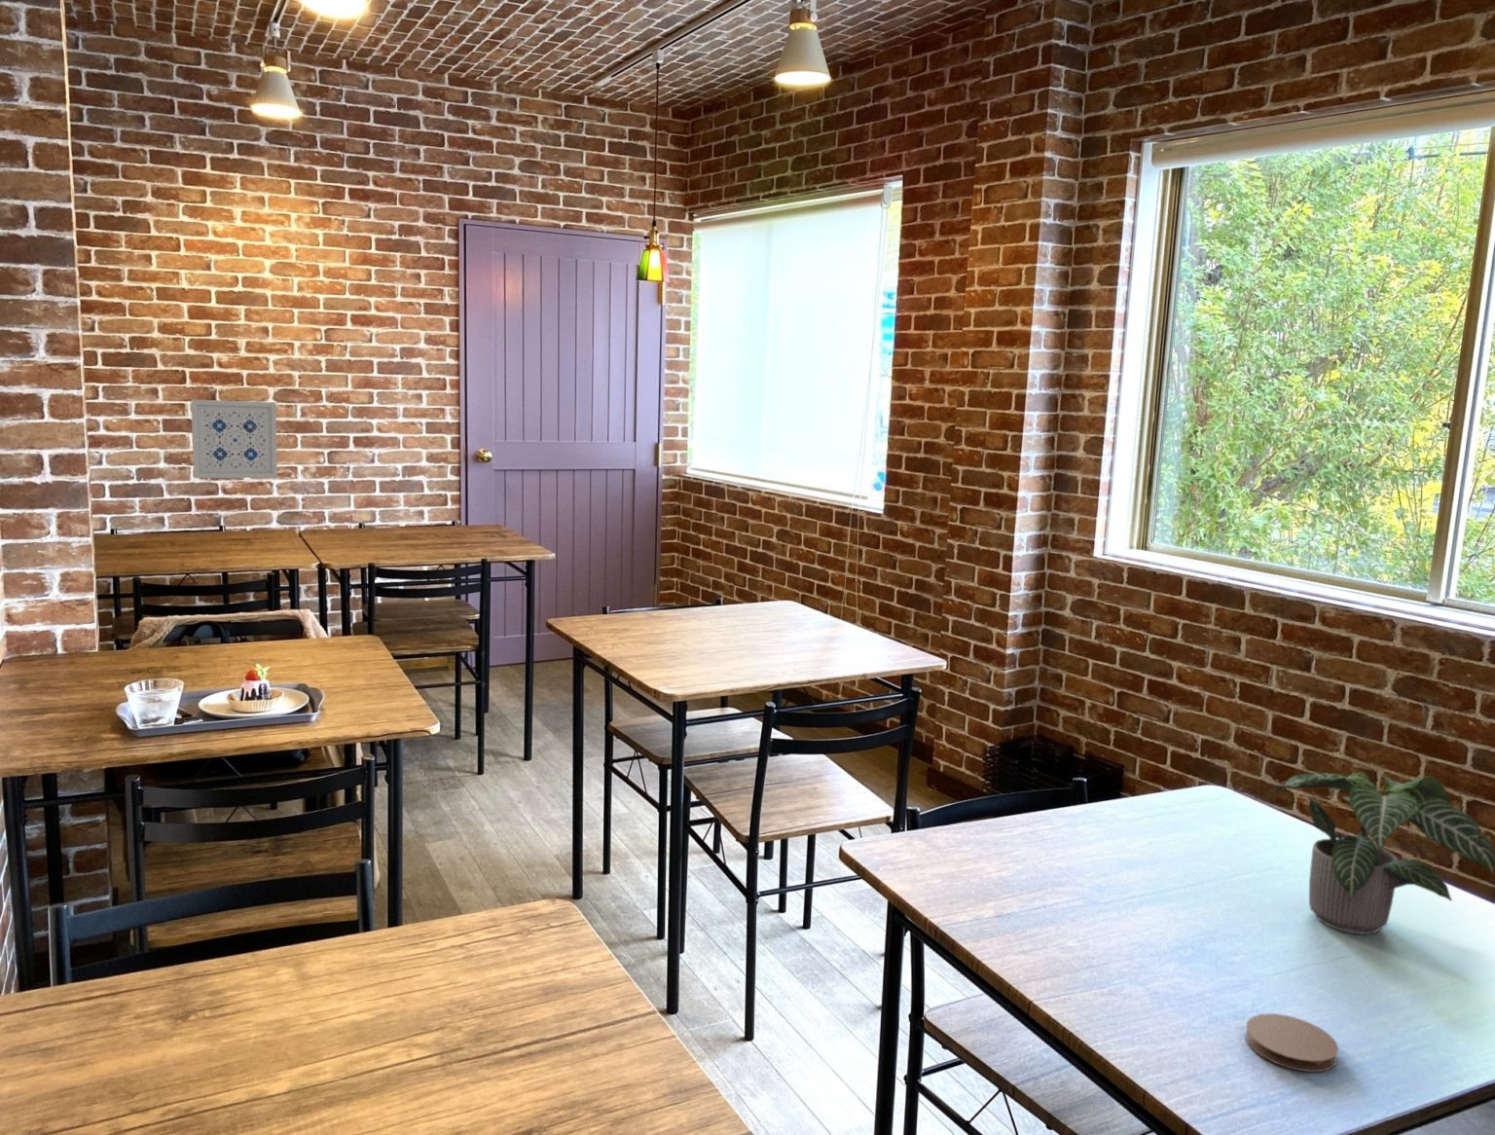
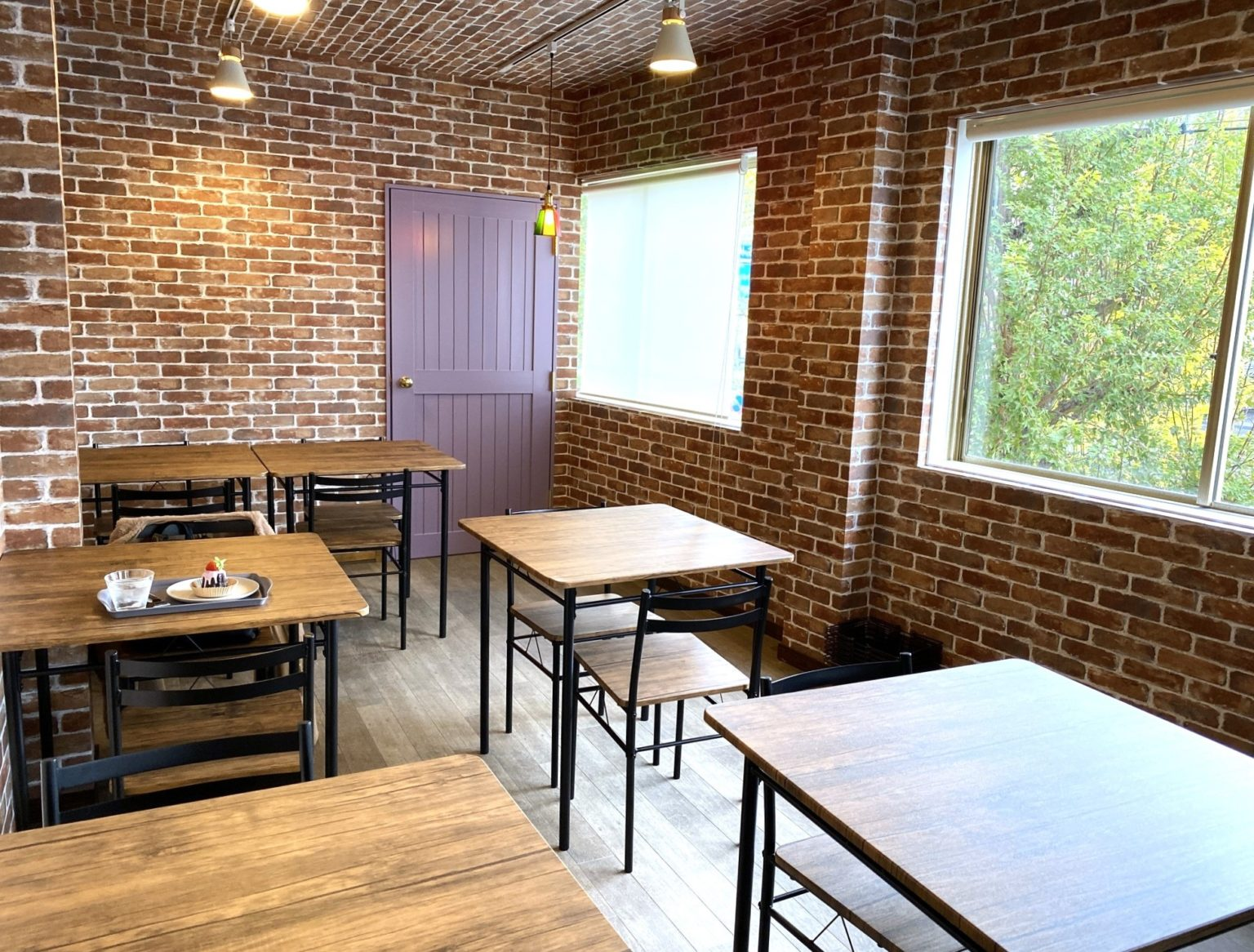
- potted plant (1373, 851)
- coaster (1291, 1042)
- wall art (235, 439)
